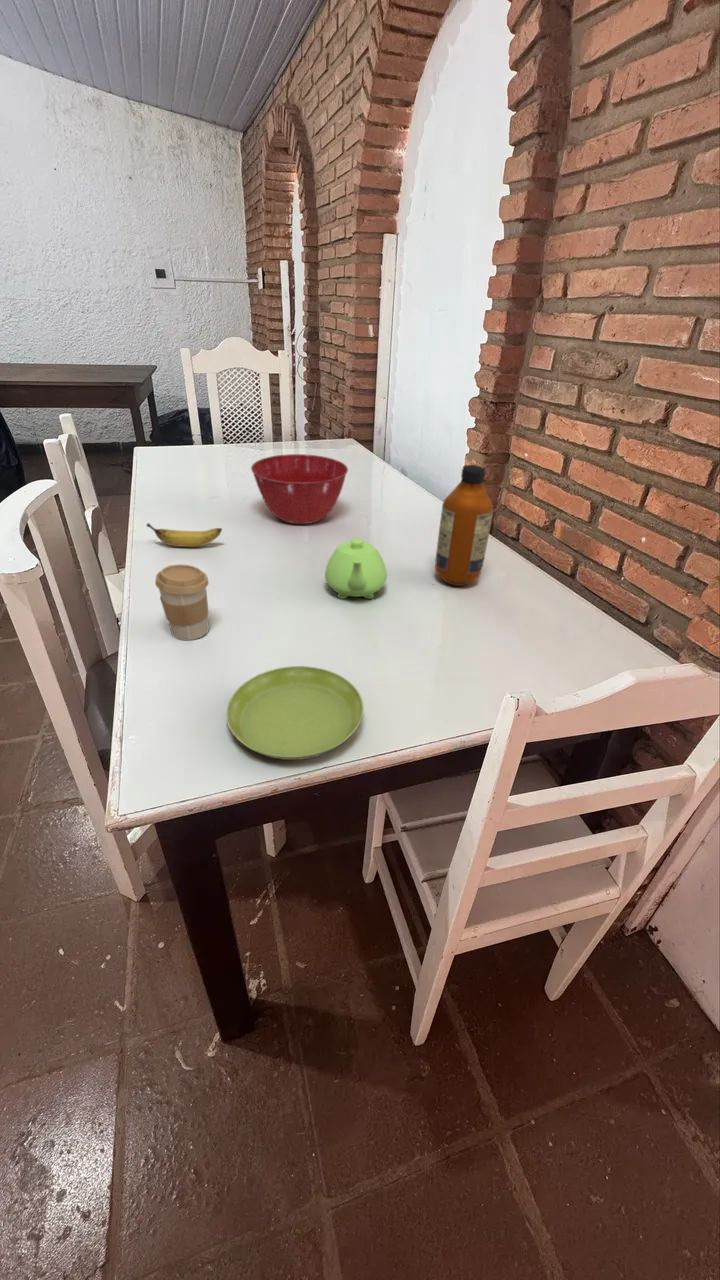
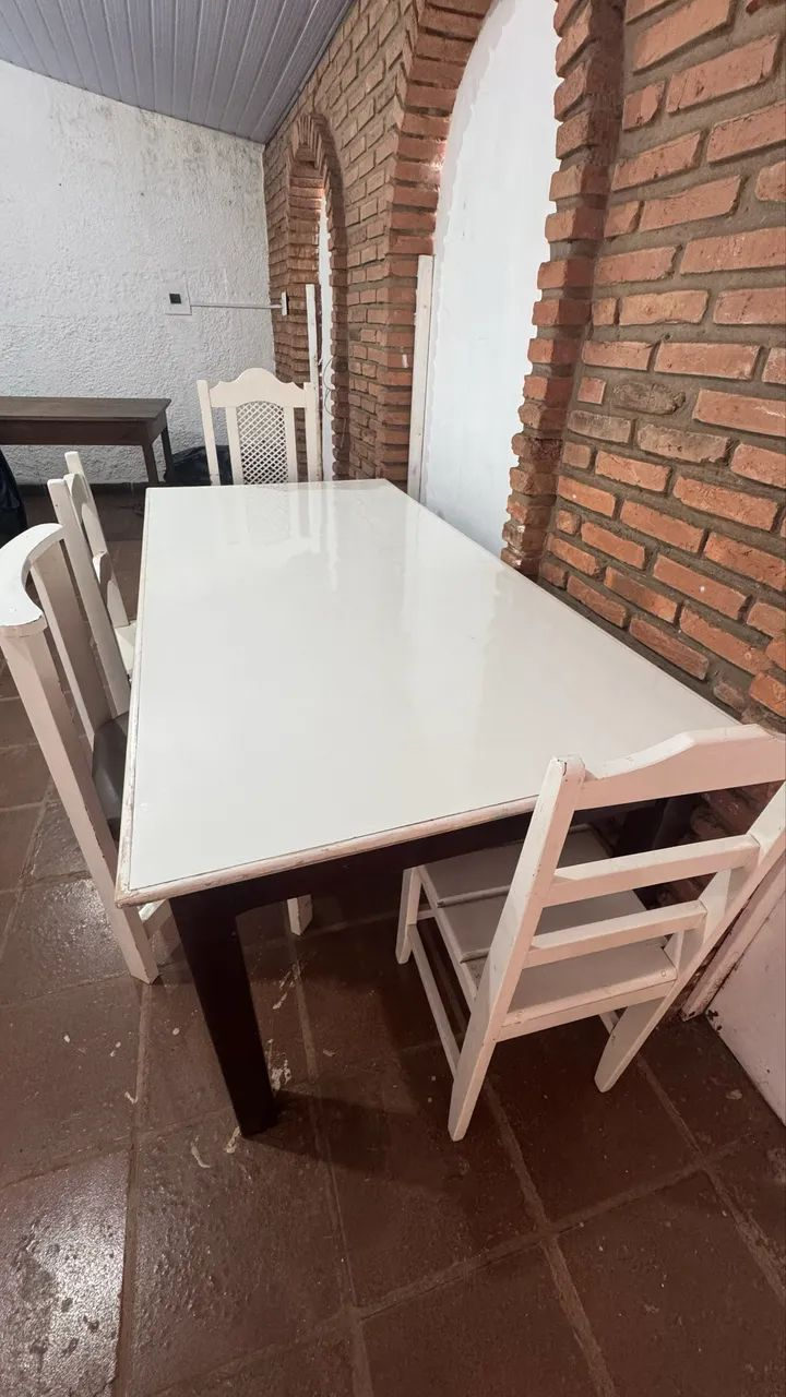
- coffee cup (185, 601)
- saucer (296, 714)
- bottle (464, 526)
- banana (185, 534)
- teapot (356, 567)
- mixing bowl (300, 492)
